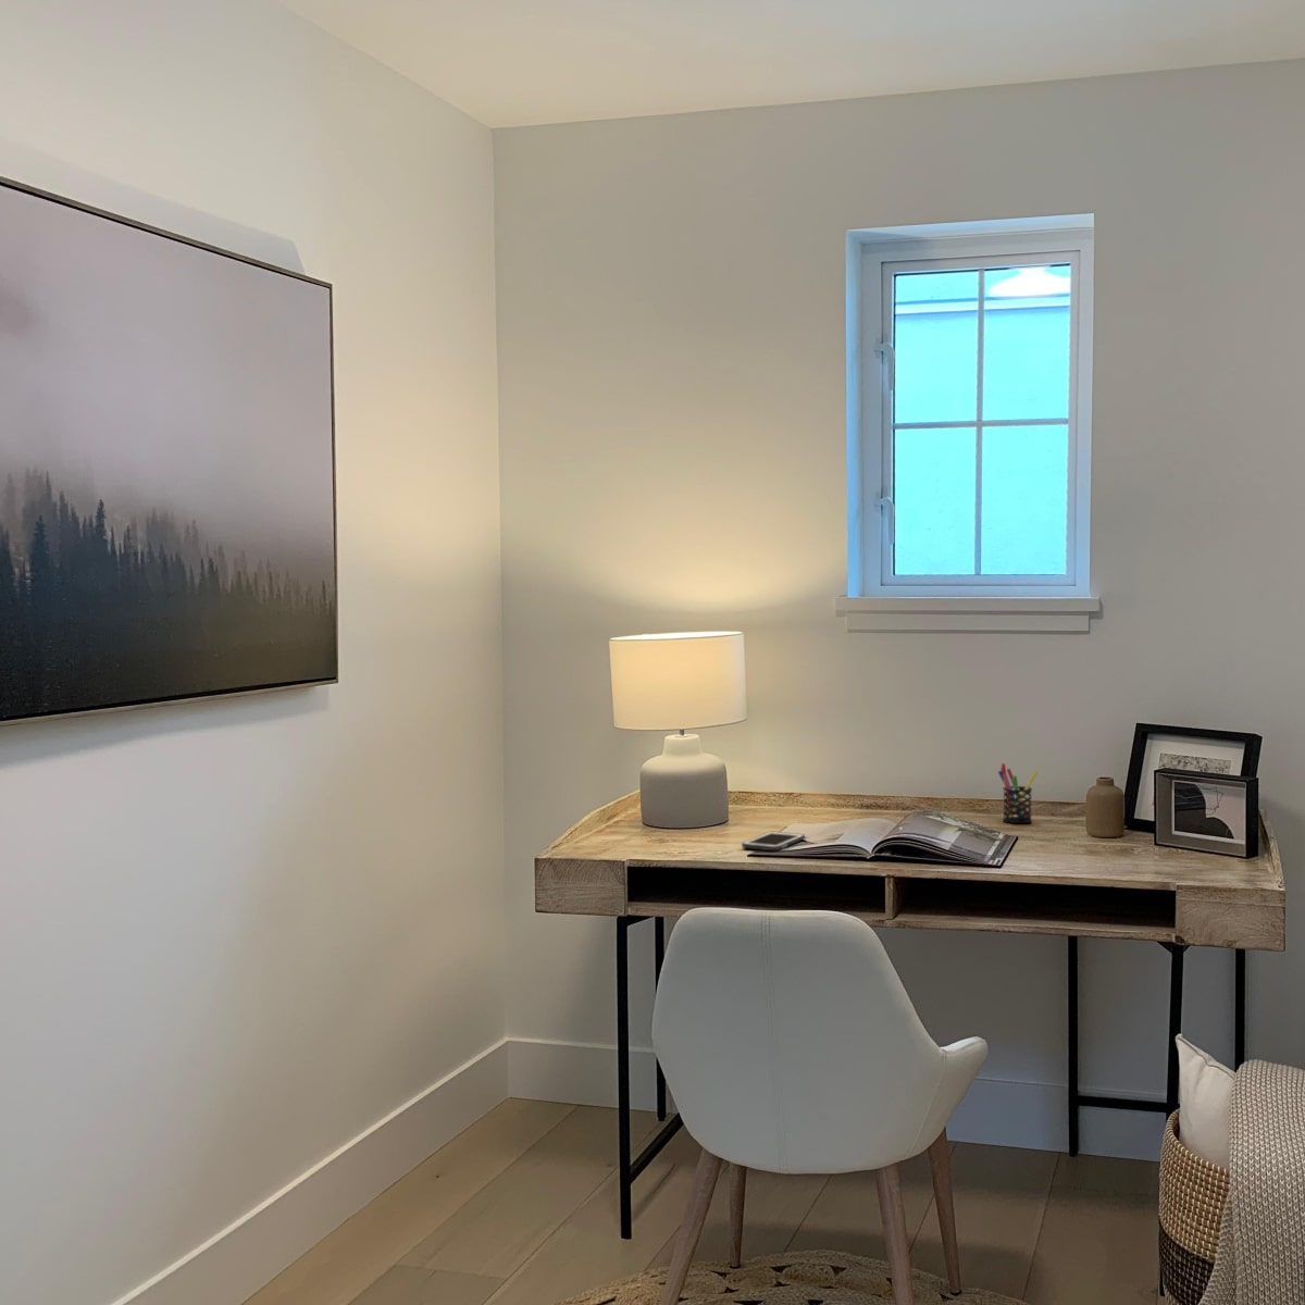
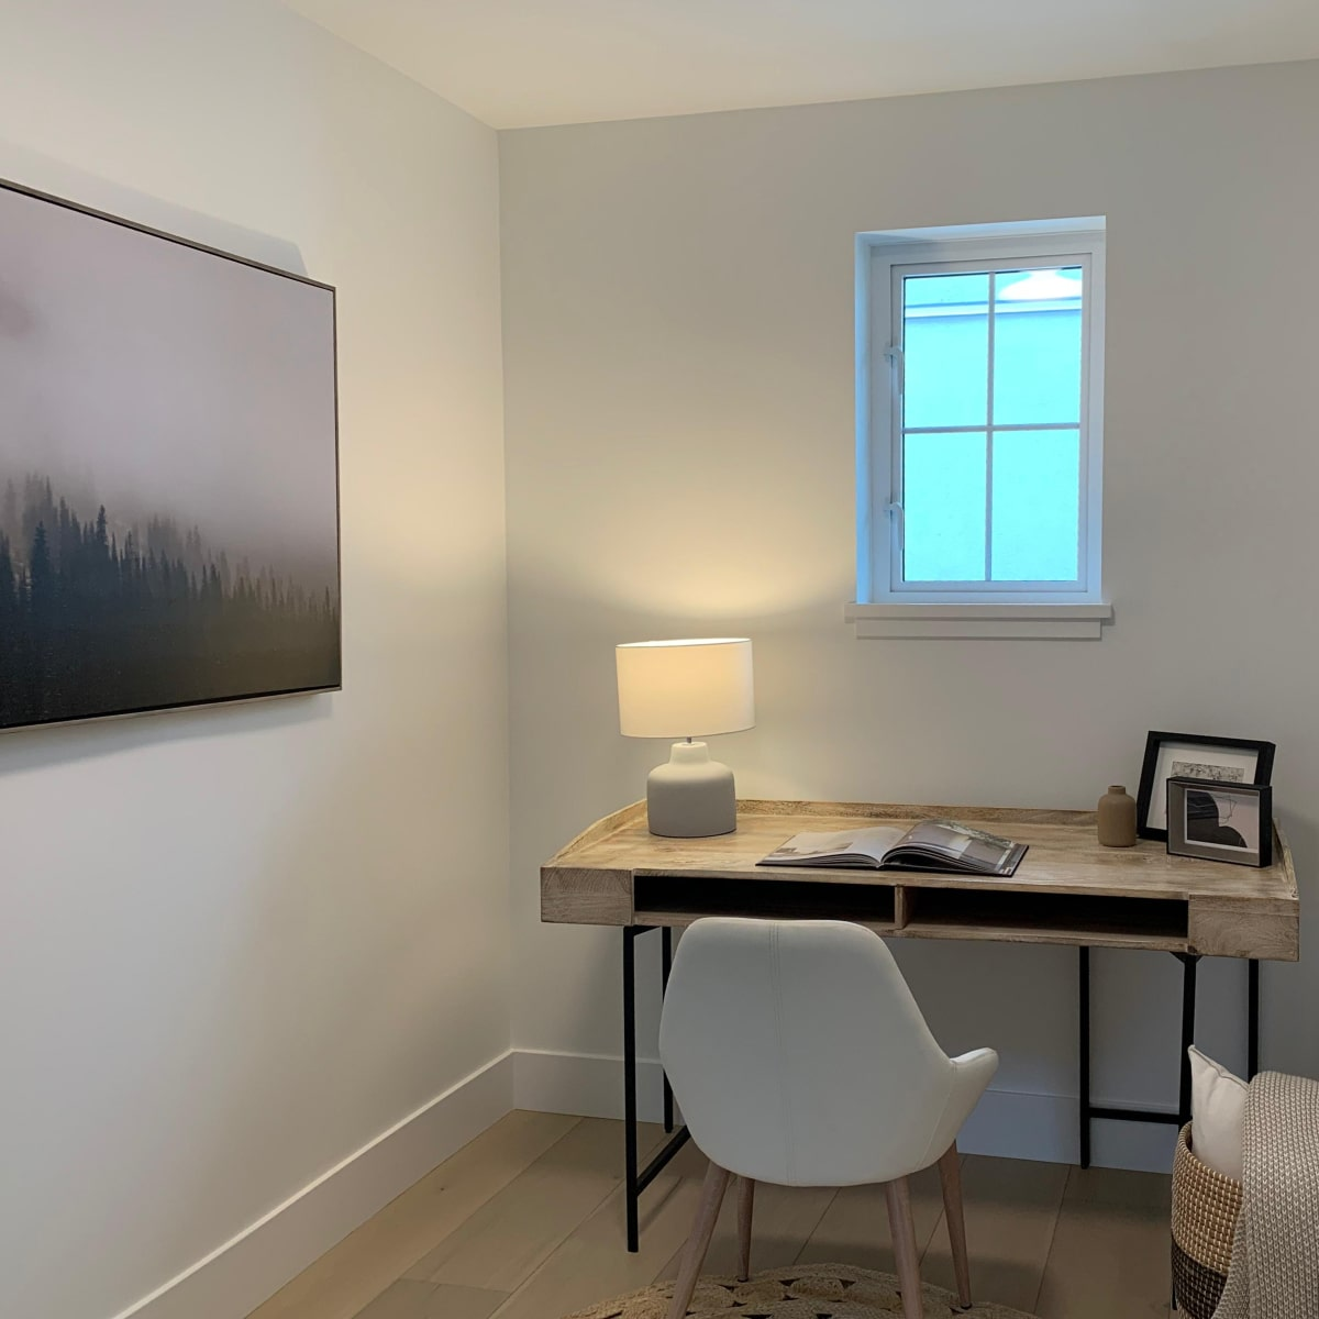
- pen holder (1015, 792)
- cell phone (773, 840)
